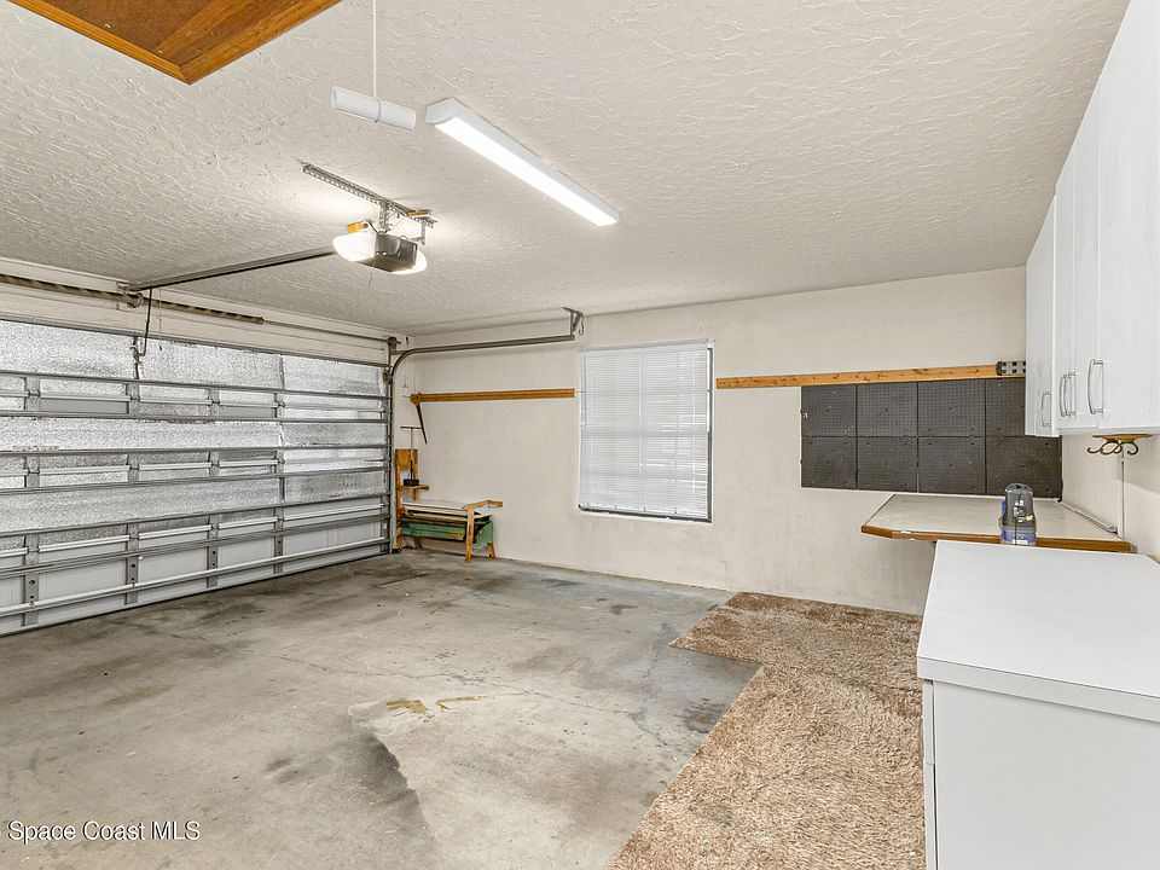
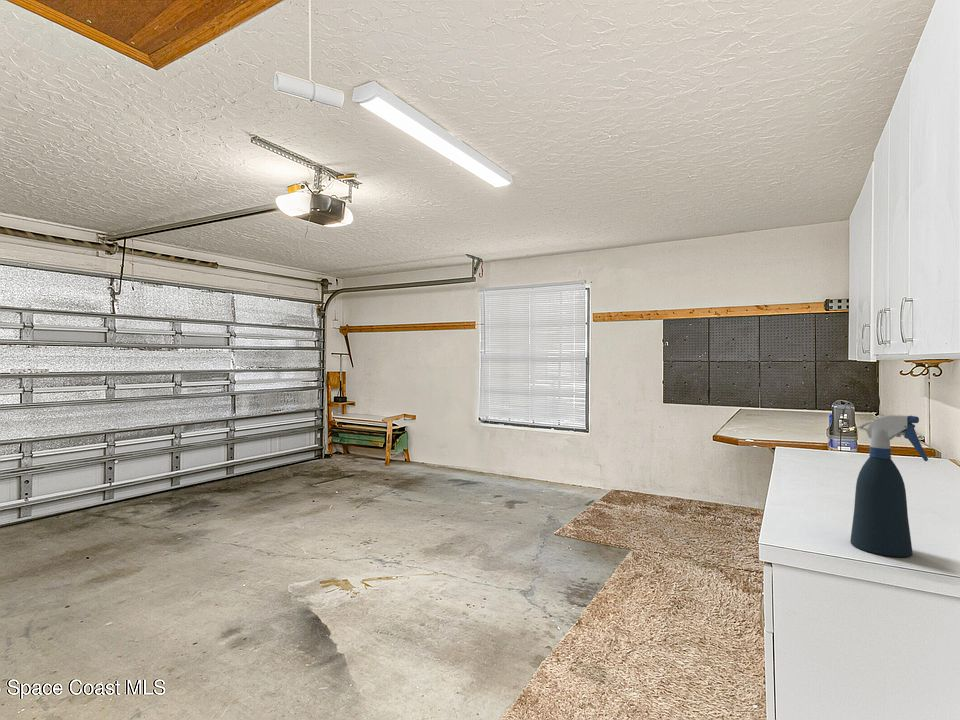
+ spray bottle (885, 480)
